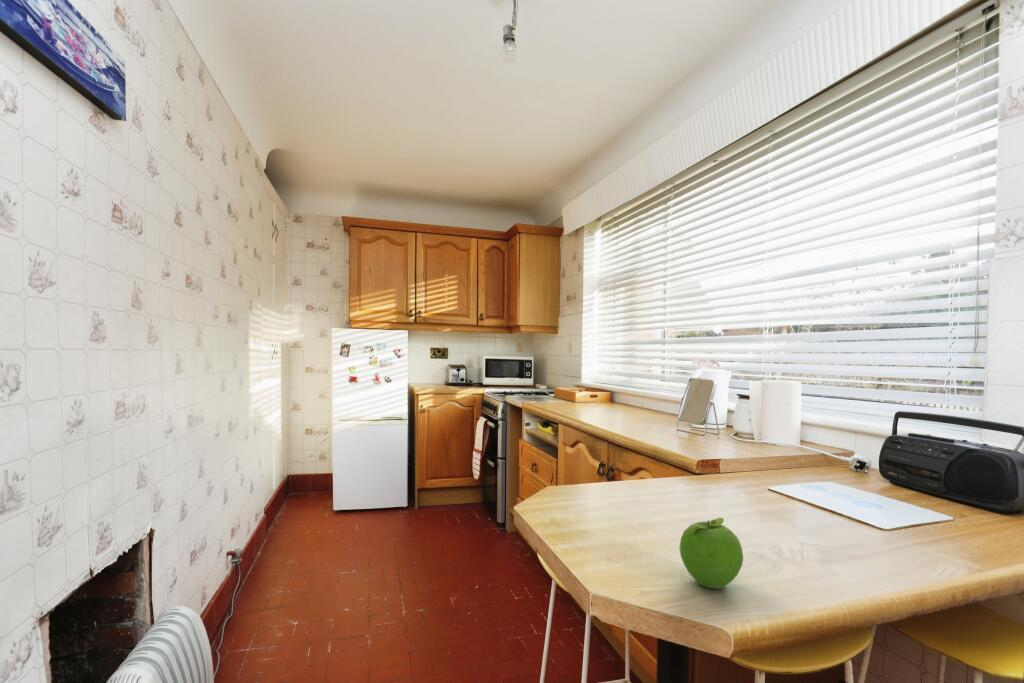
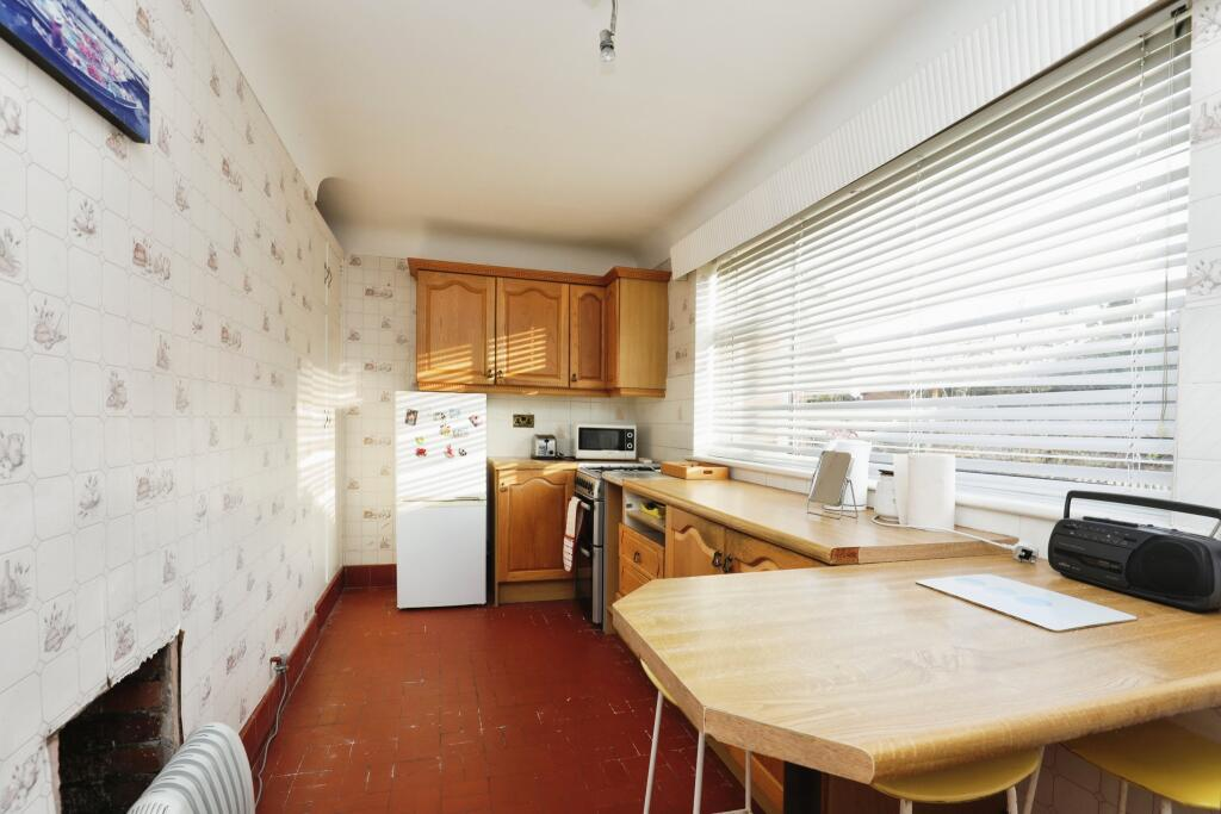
- fruit (710, 550)
